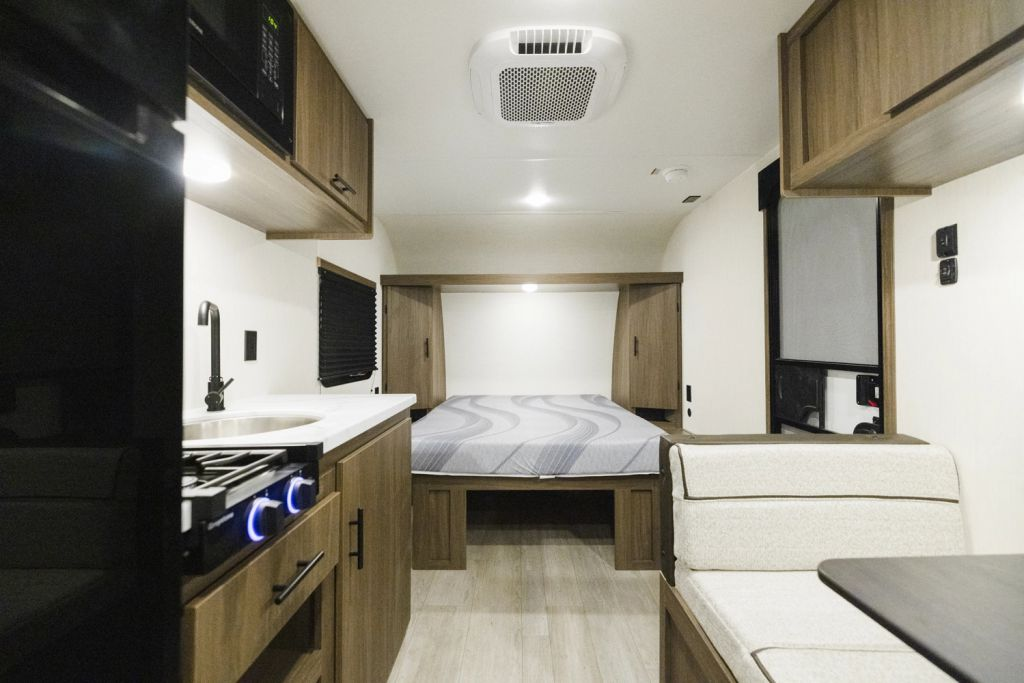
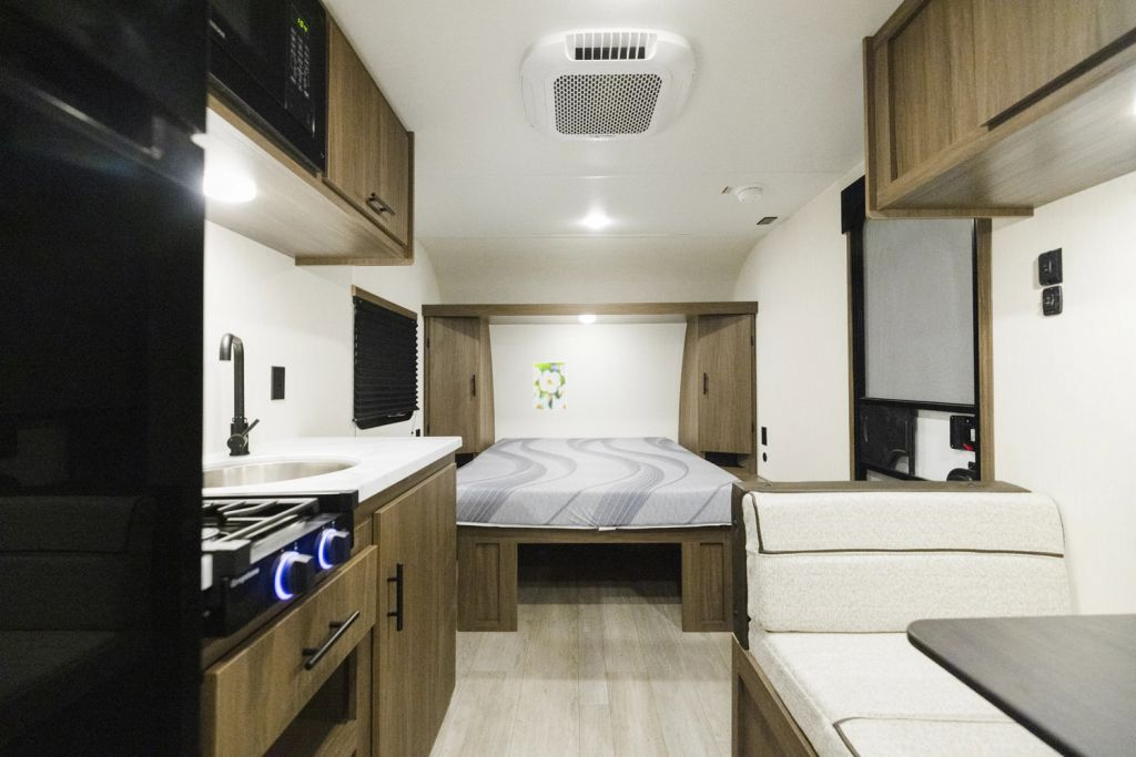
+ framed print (549, 386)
